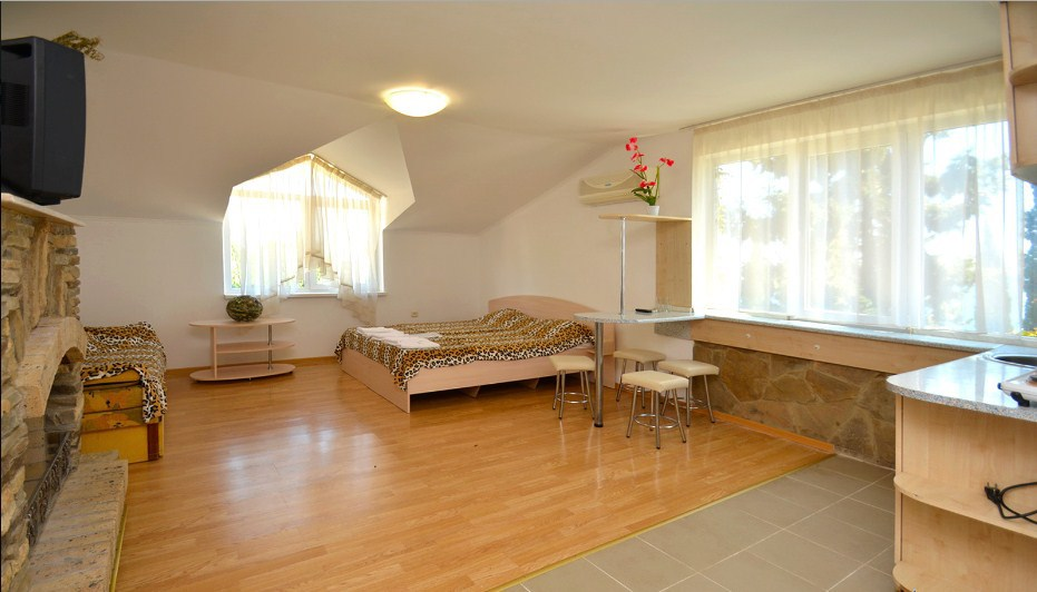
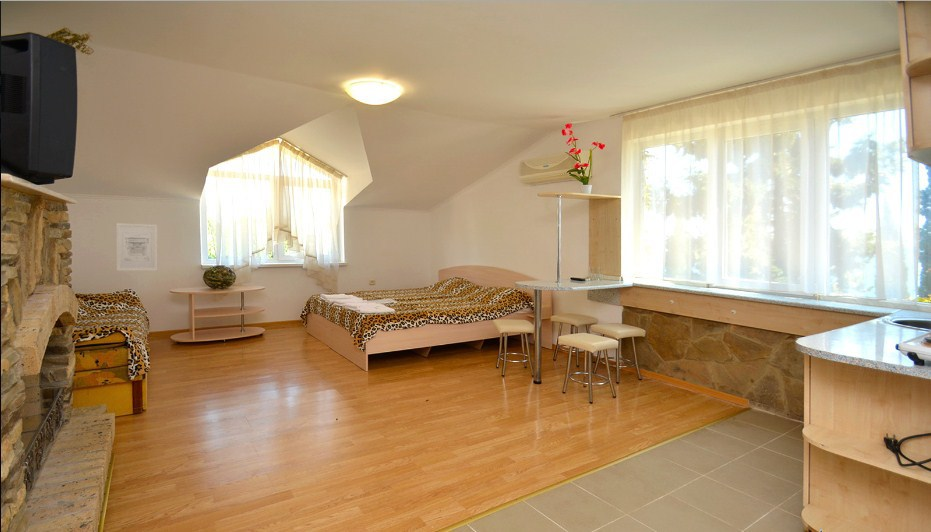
+ wall art (137, 247)
